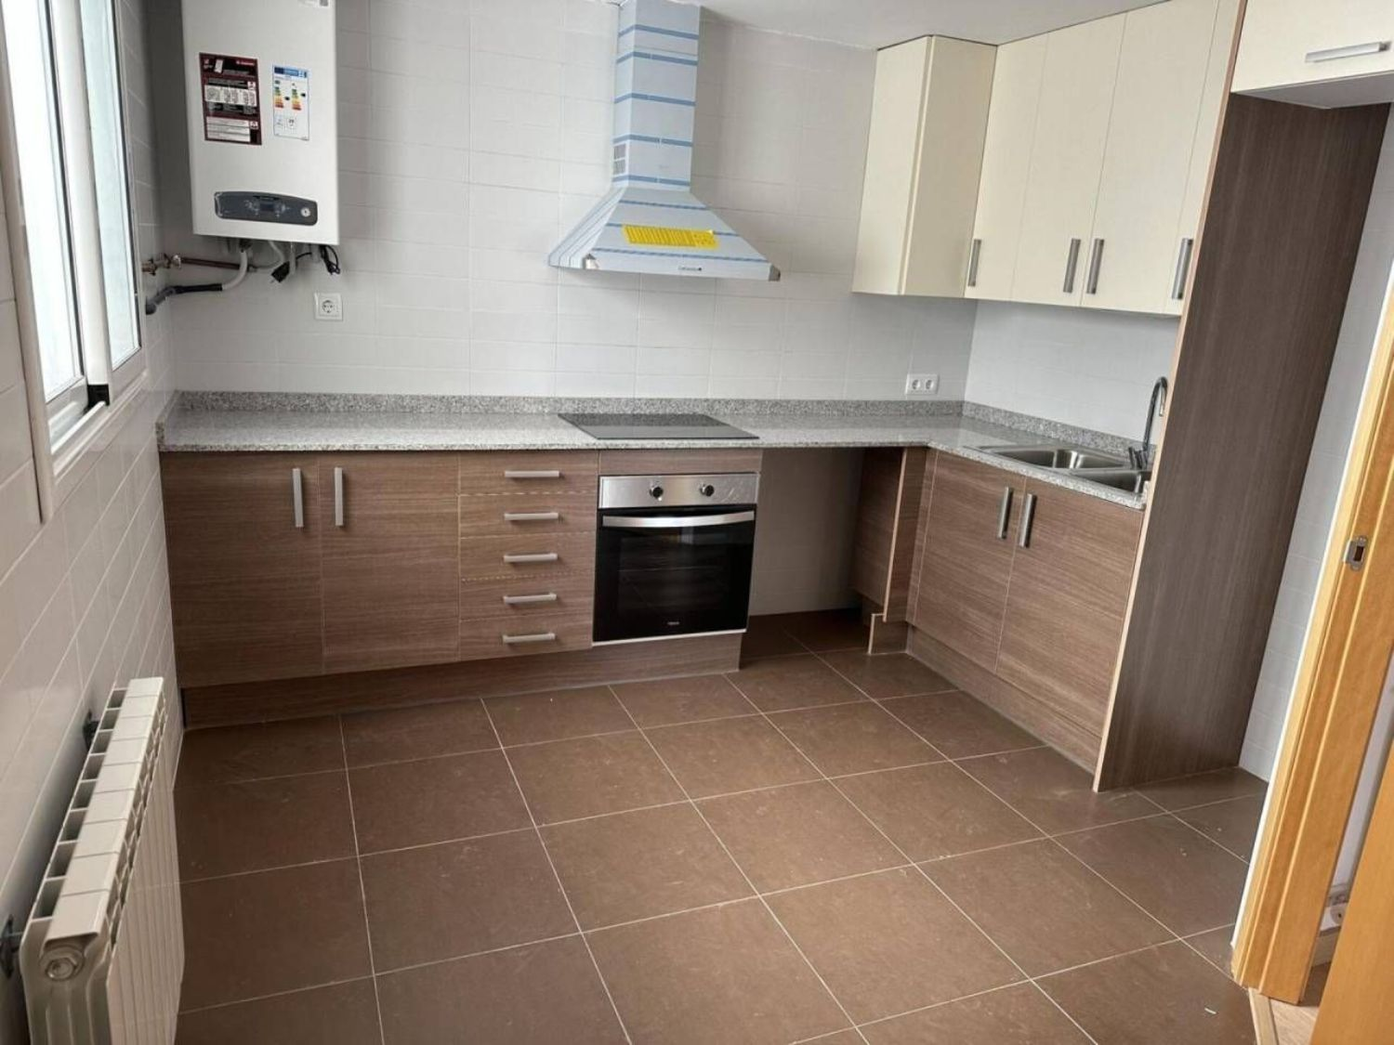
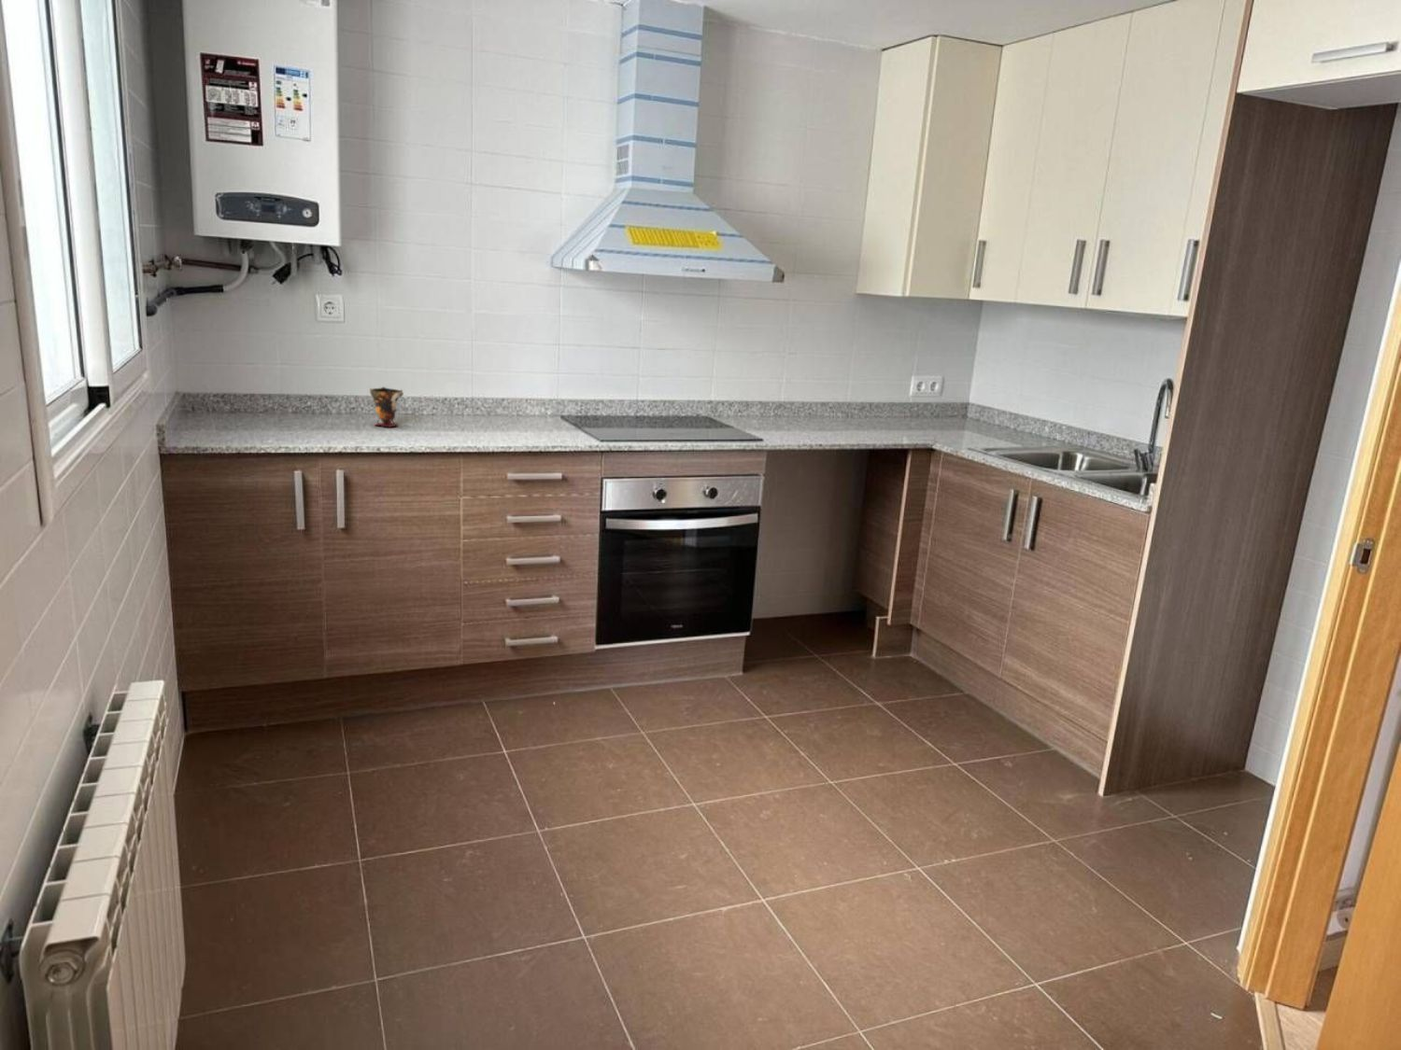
+ cup (387, 407)
